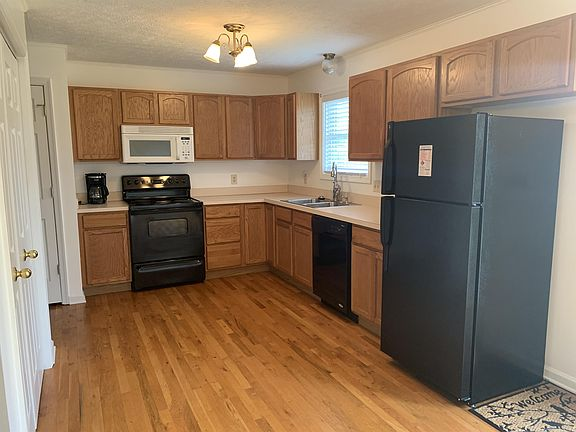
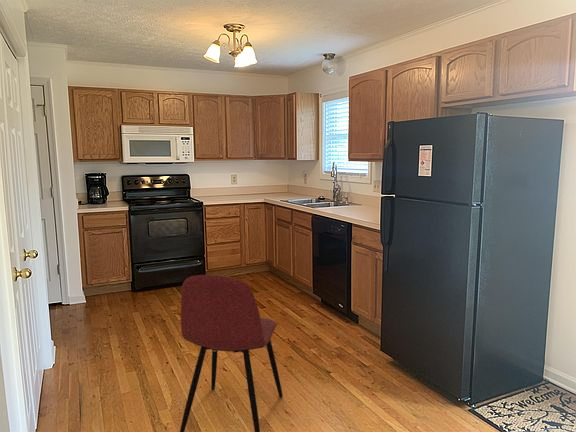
+ dining chair (232, 339)
